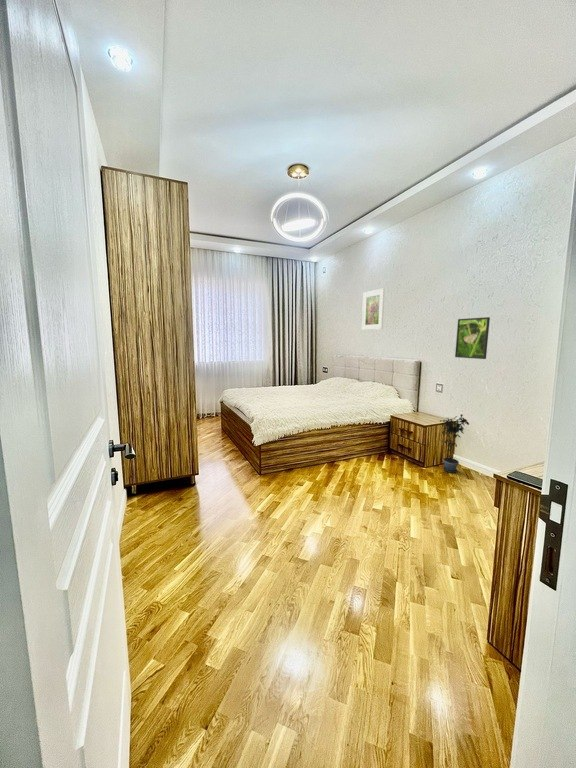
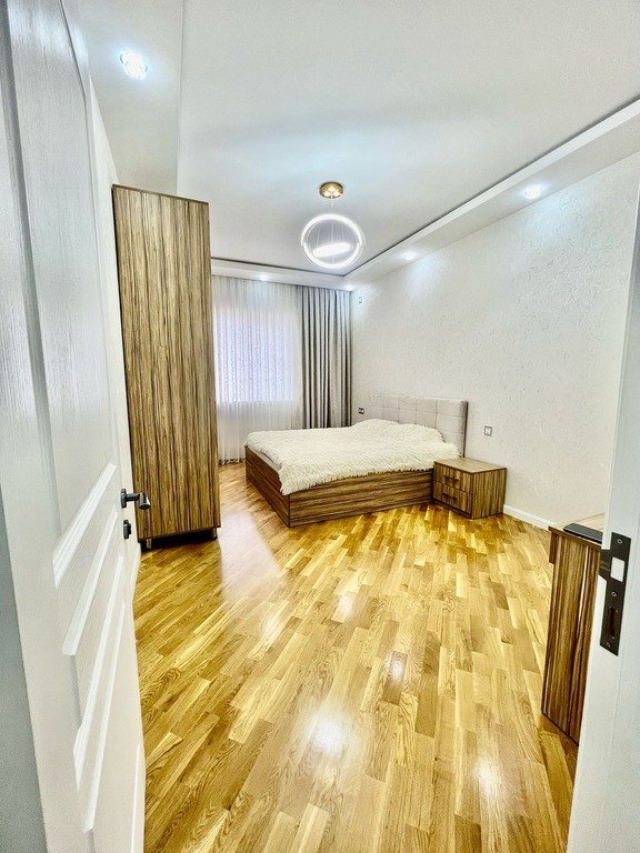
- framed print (372, 310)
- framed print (471, 338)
- potted plant (452, 443)
